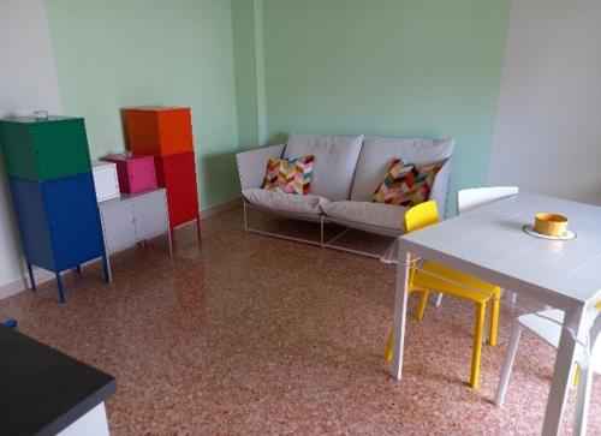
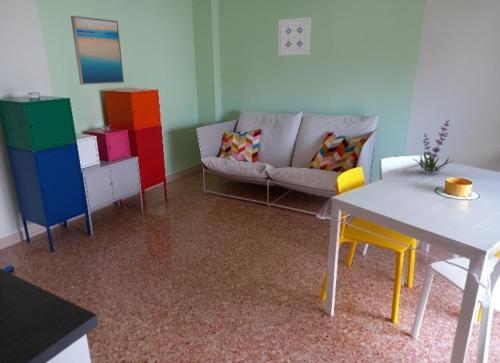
+ wall art (99, 51)
+ plant (434, 147)
+ wall art (294, 37)
